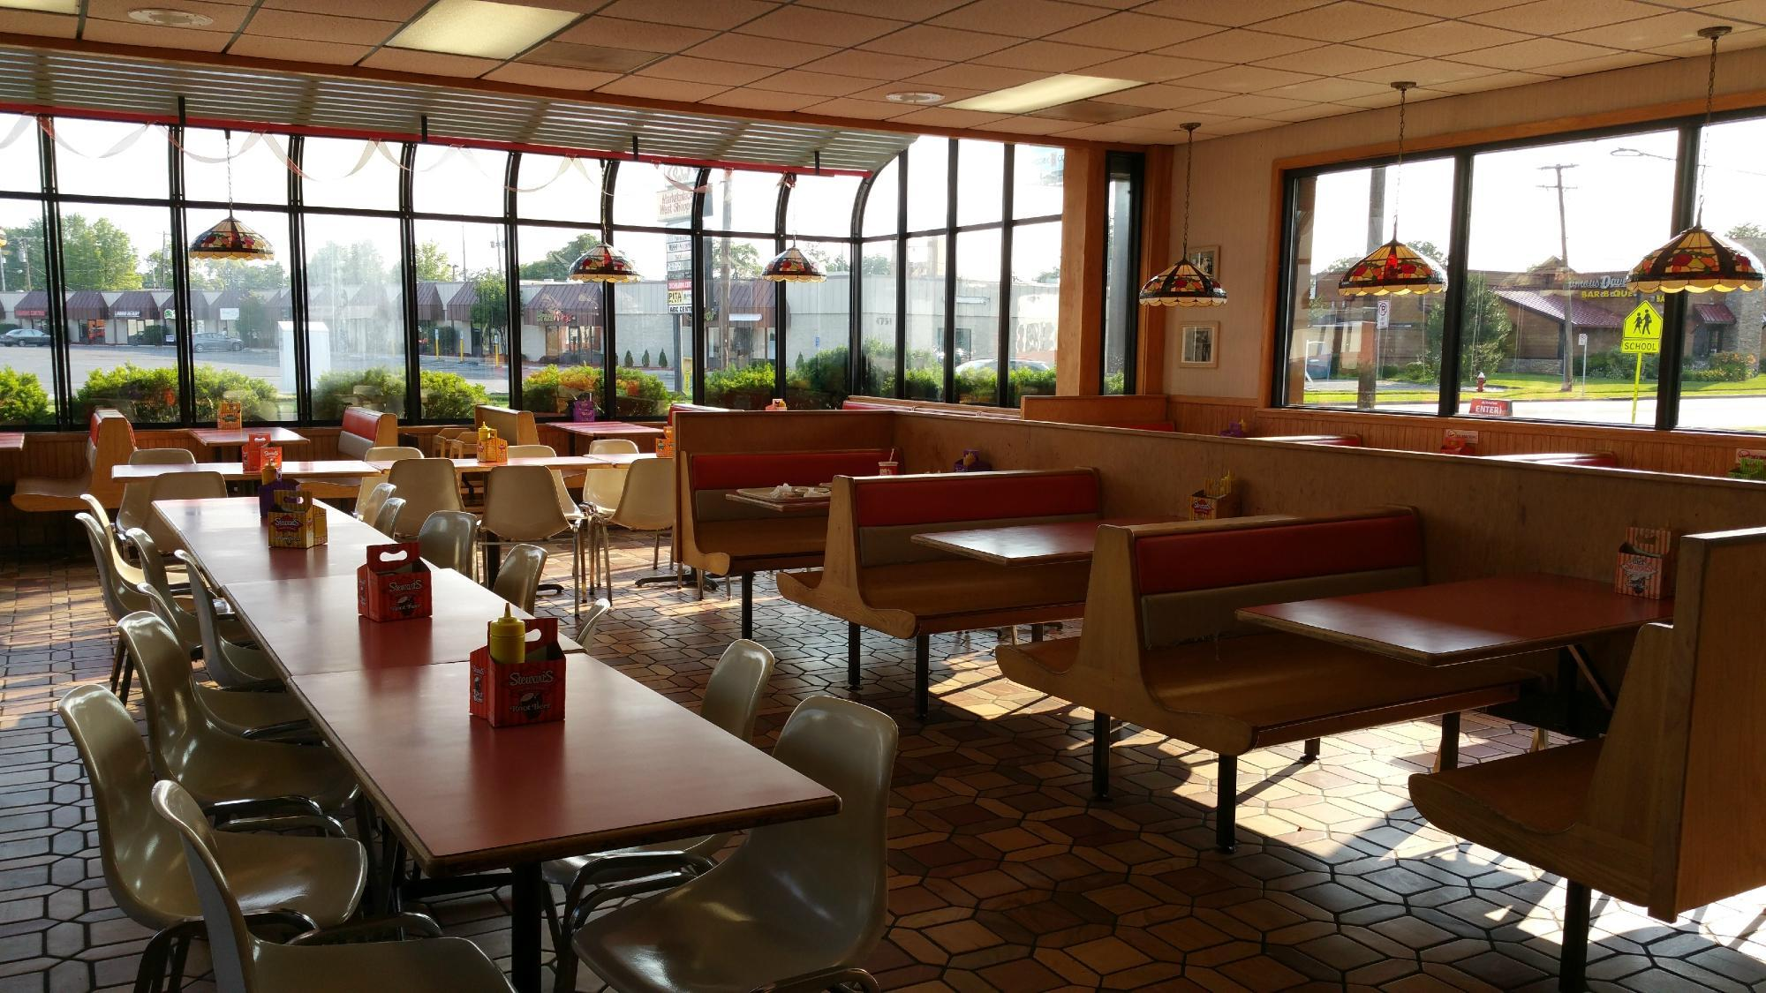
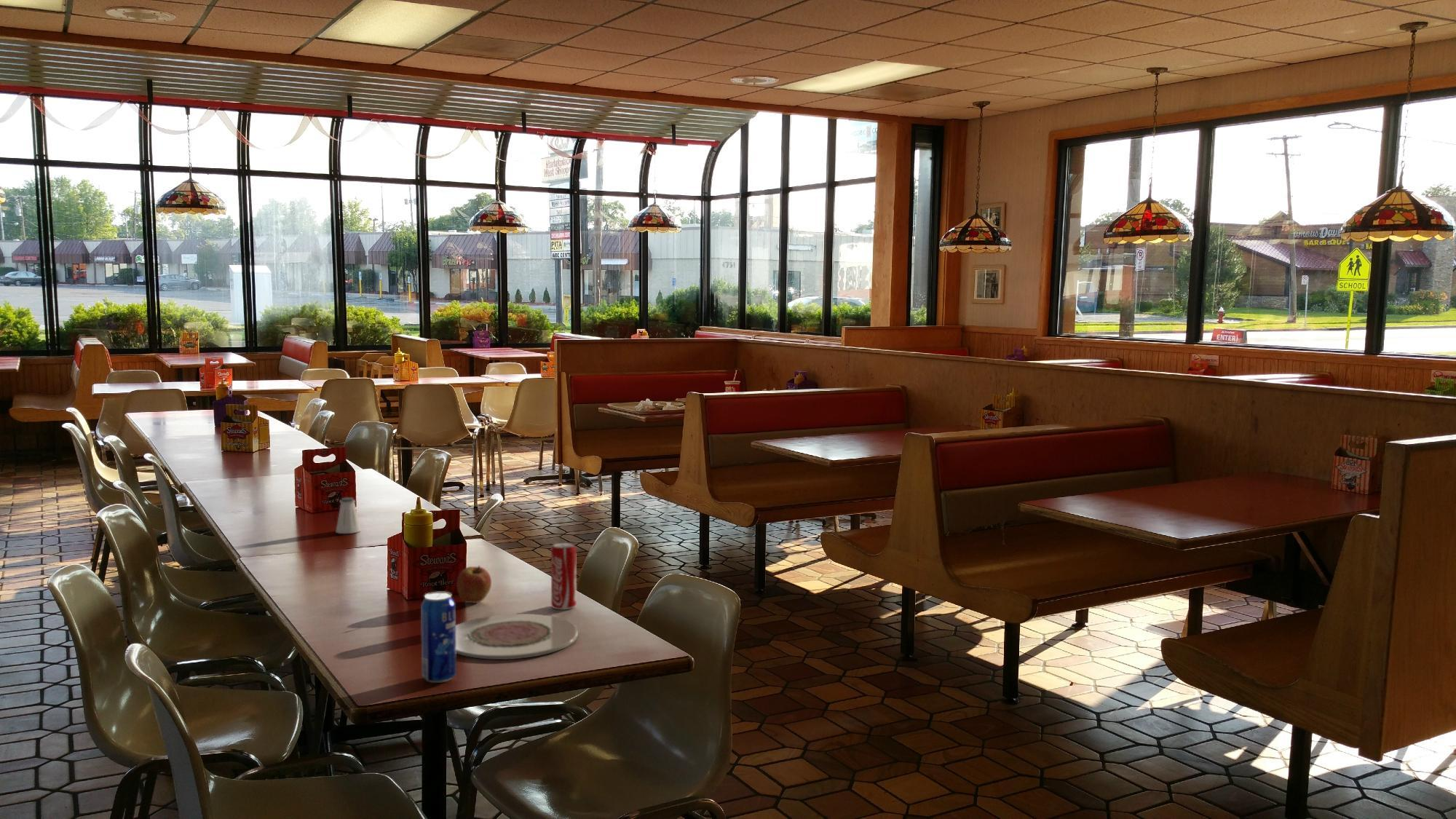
+ saltshaker (347, 515)
+ beverage can (563, 575)
+ beverage can (438, 636)
+ plate (511, 634)
+ apple (474, 582)
